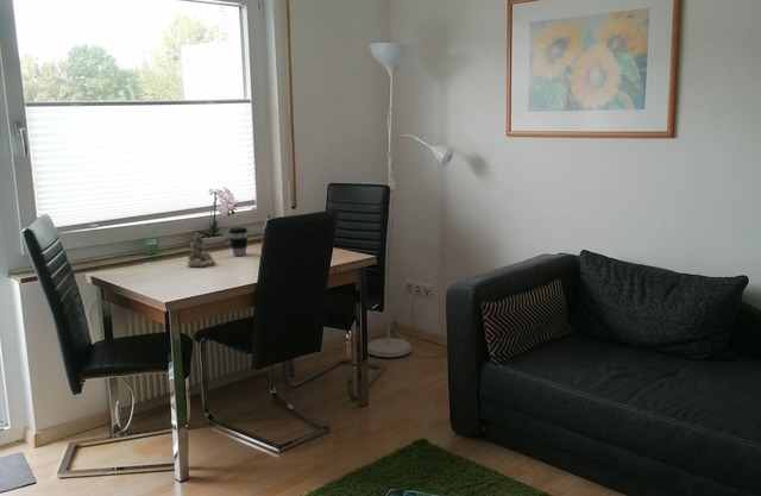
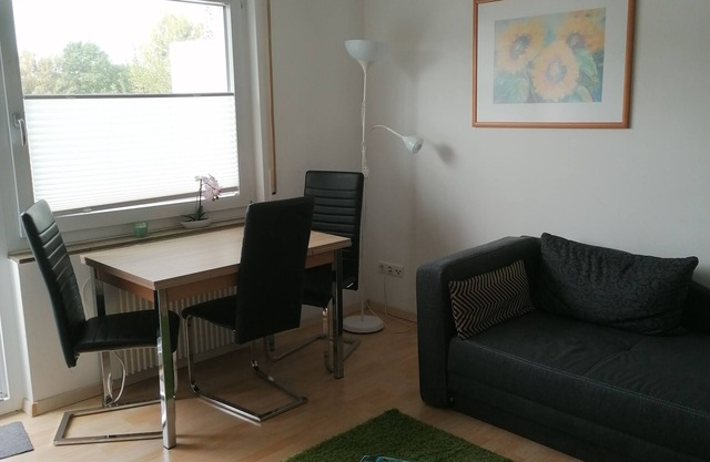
- coffee cup (238, 241)
- succulent planter (200, 247)
